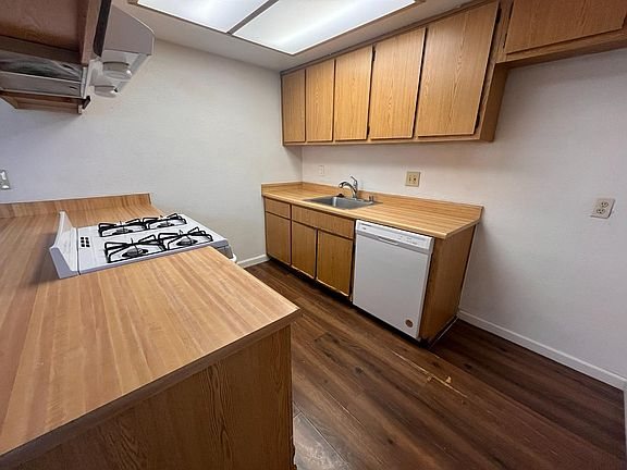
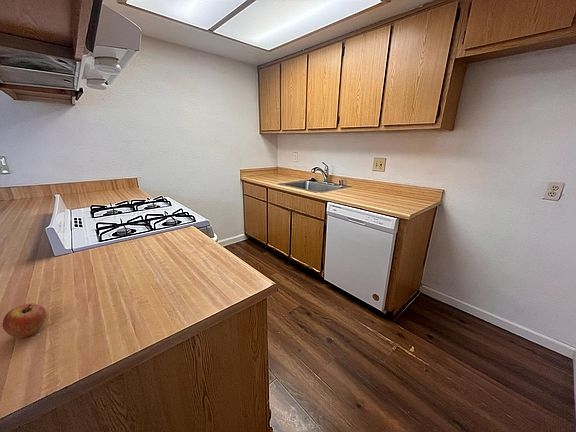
+ fruit (25, 319)
